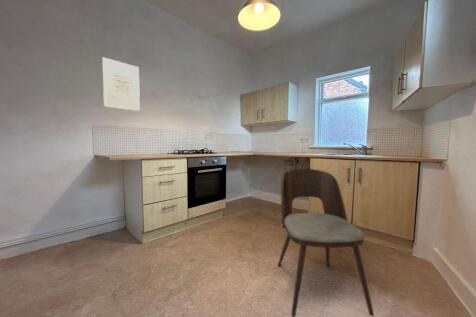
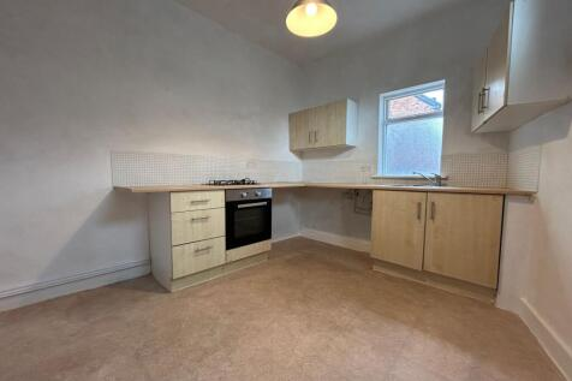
- wall art (122, 85)
- dining chair (316, 229)
